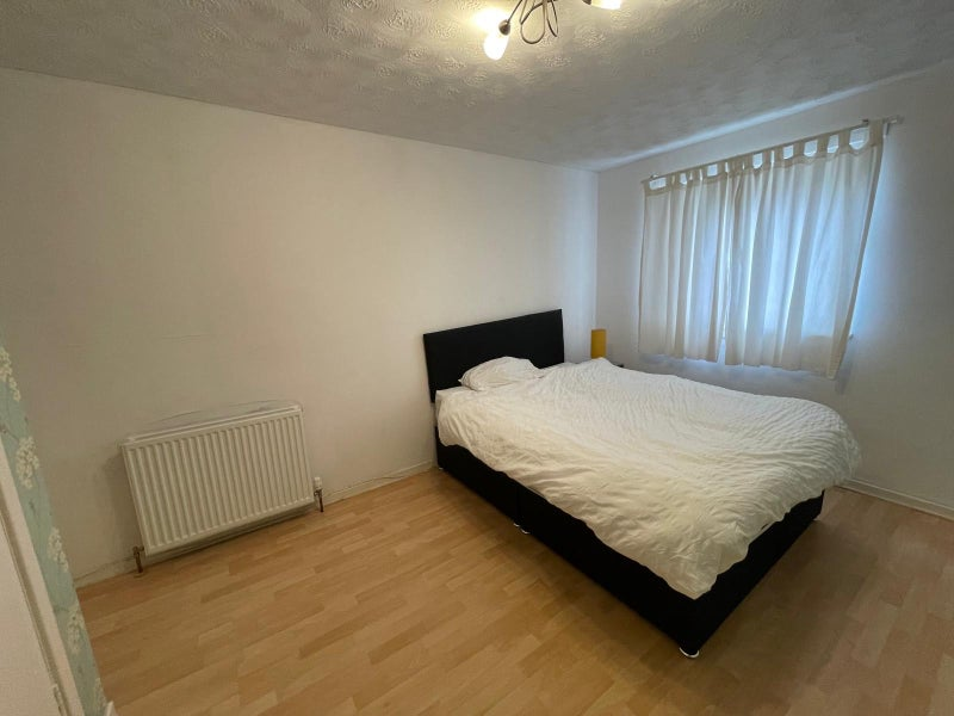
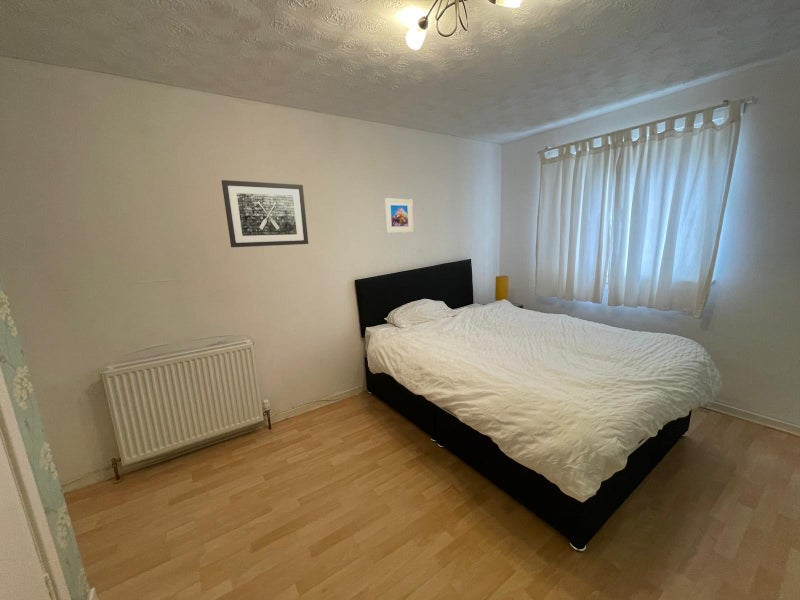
+ wall art (268, 214)
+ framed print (399, 216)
